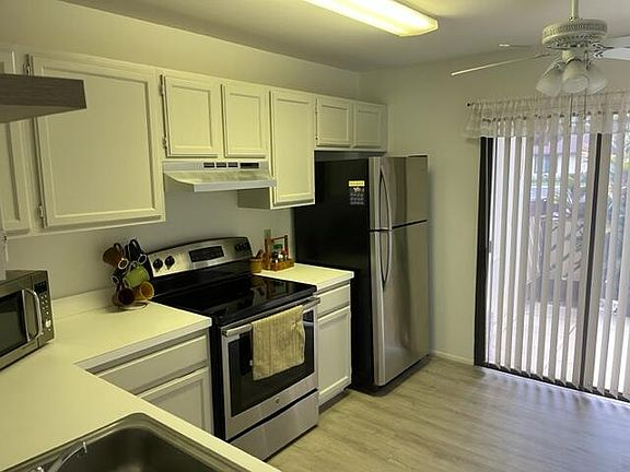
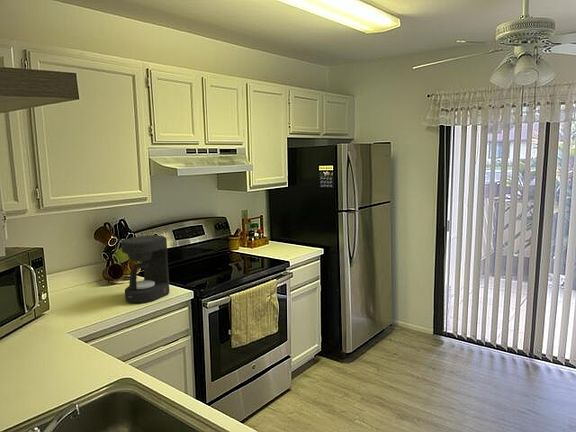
+ coffee maker (145, 267)
